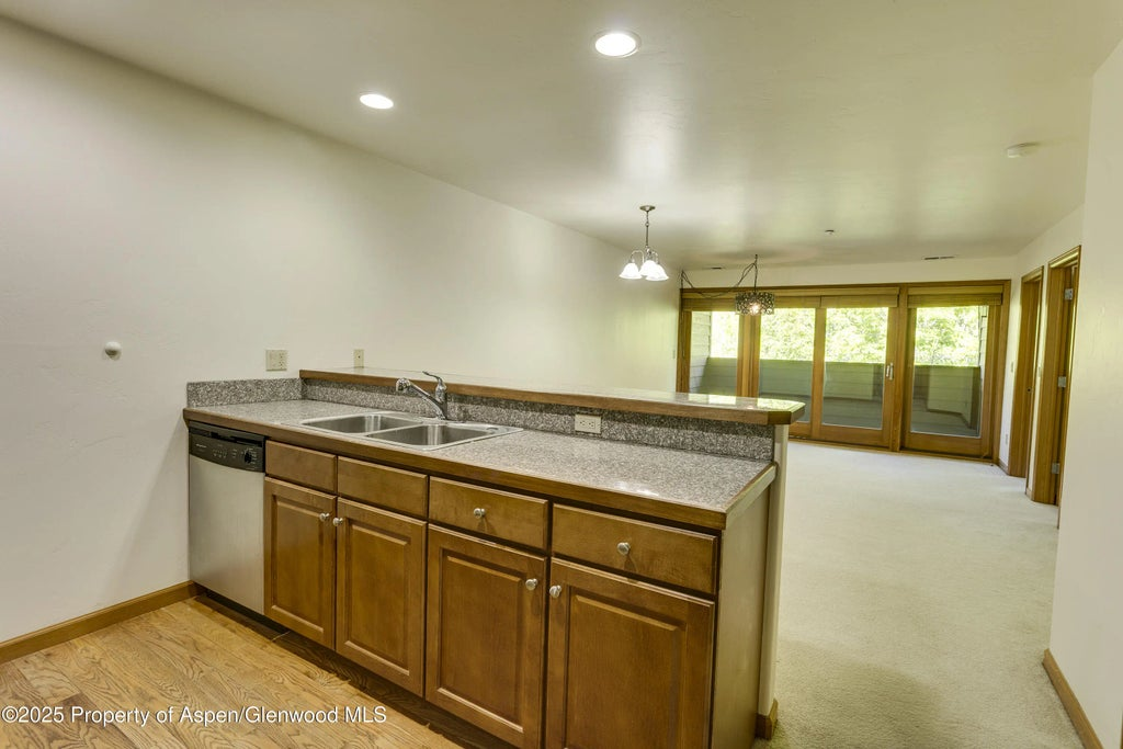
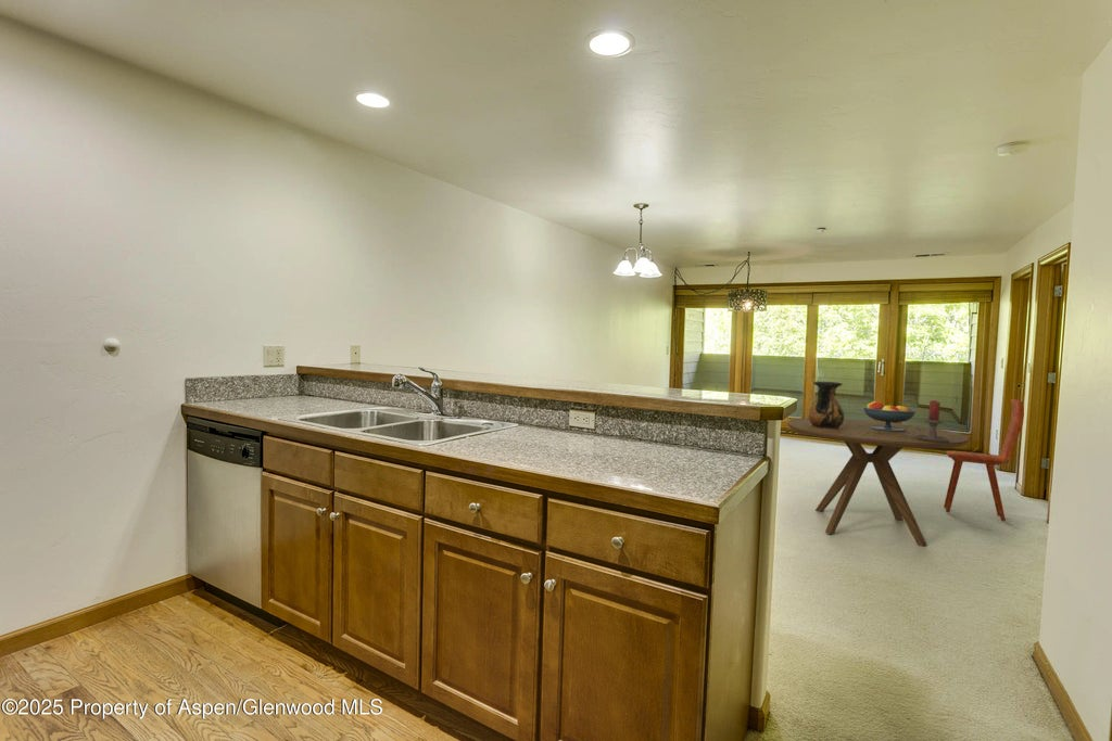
+ vase (826, 404)
+ dining table (861, 475)
+ dining chair (983, 457)
+ candle holder (928, 419)
+ fruit bowl (888, 414)
